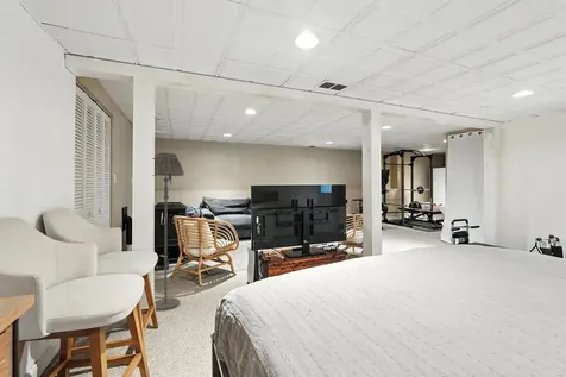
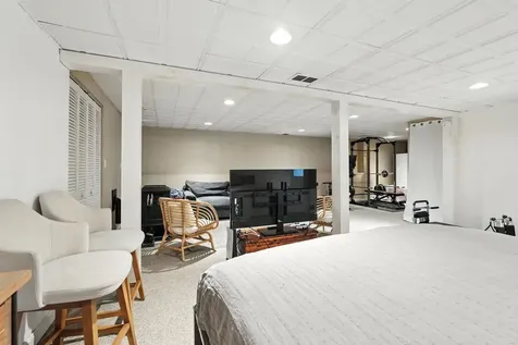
- floor lamp (165, 228)
